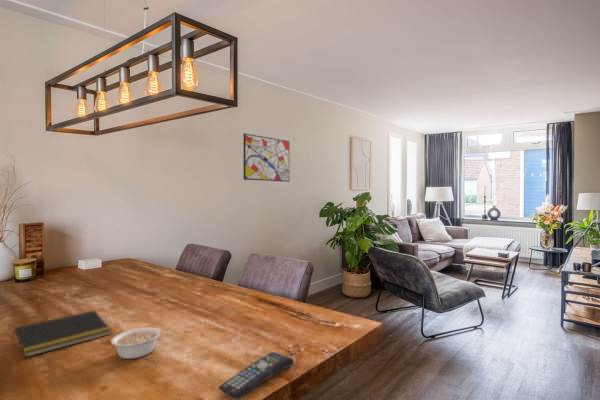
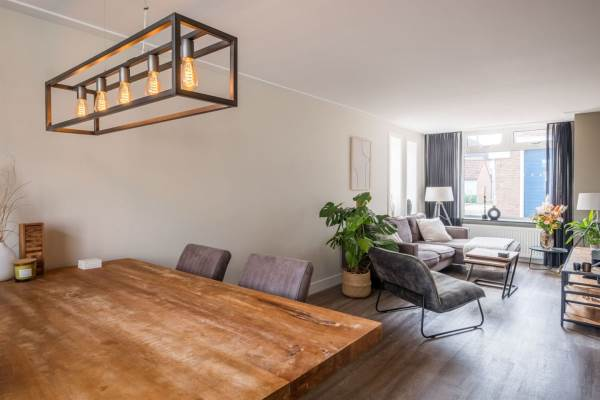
- remote control (259, 372)
- legume (138, 341)
- wall art (268, 159)
- notepad (64, 330)
